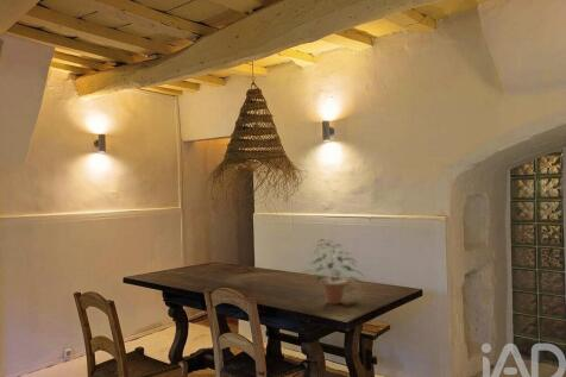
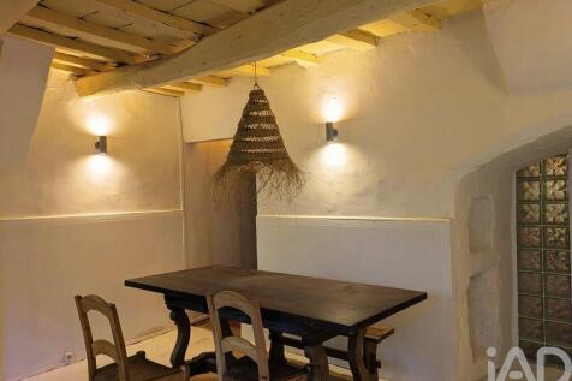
- potted plant (334, 270)
